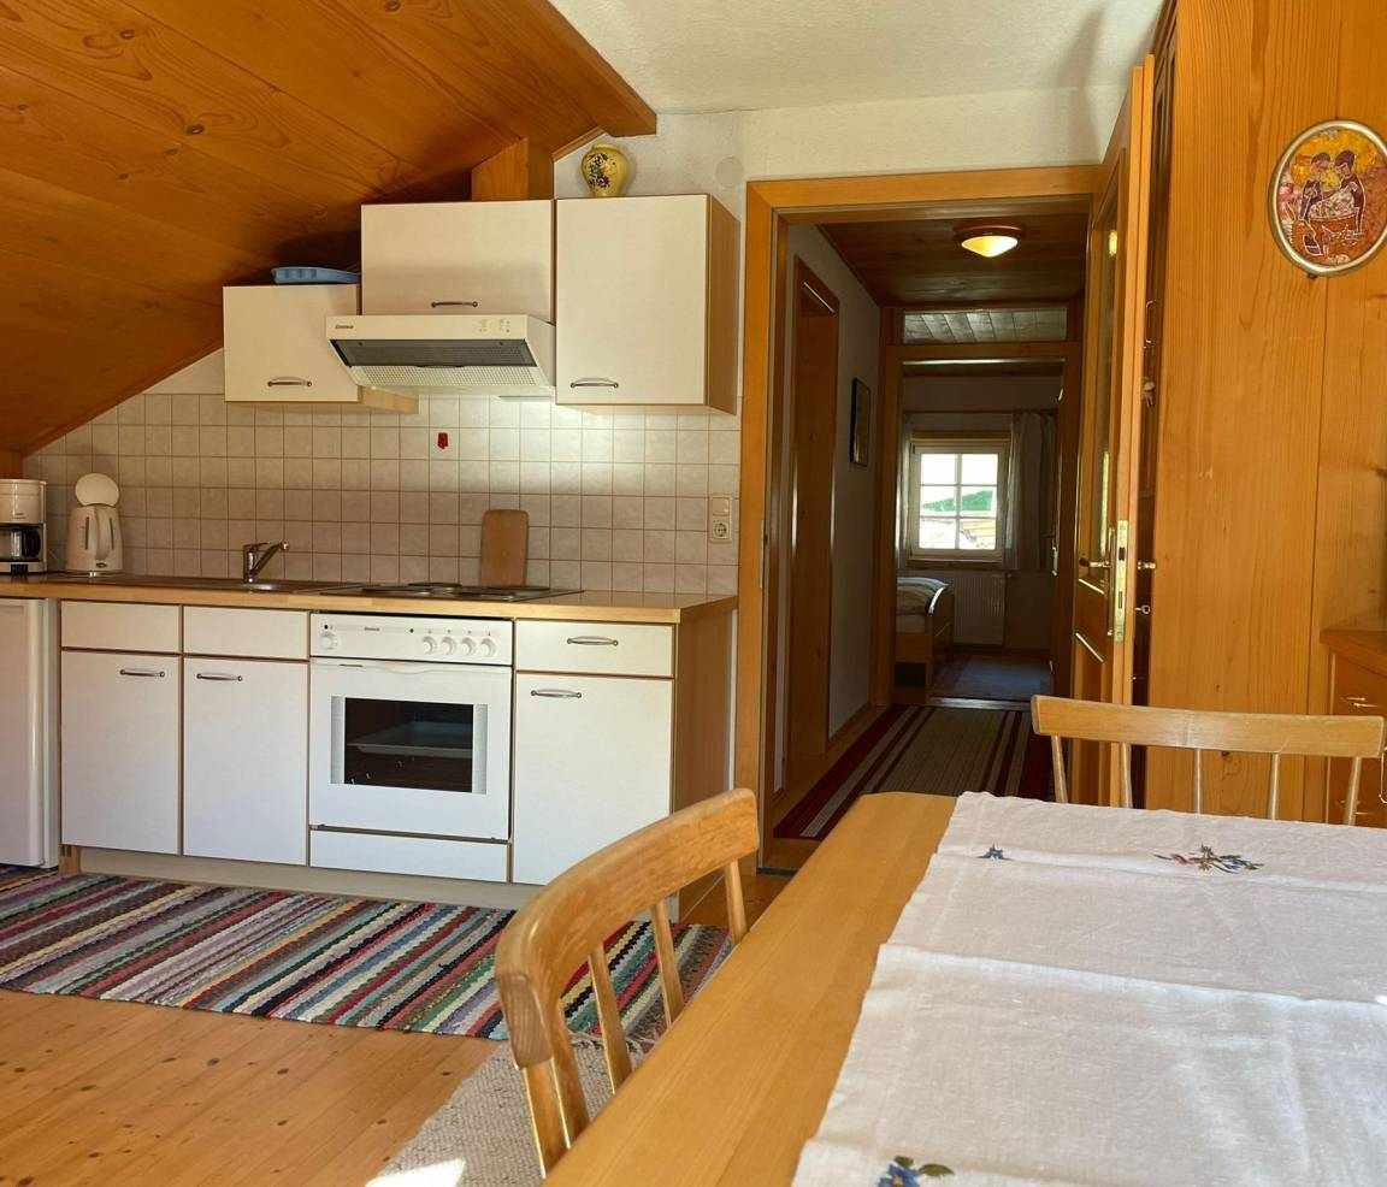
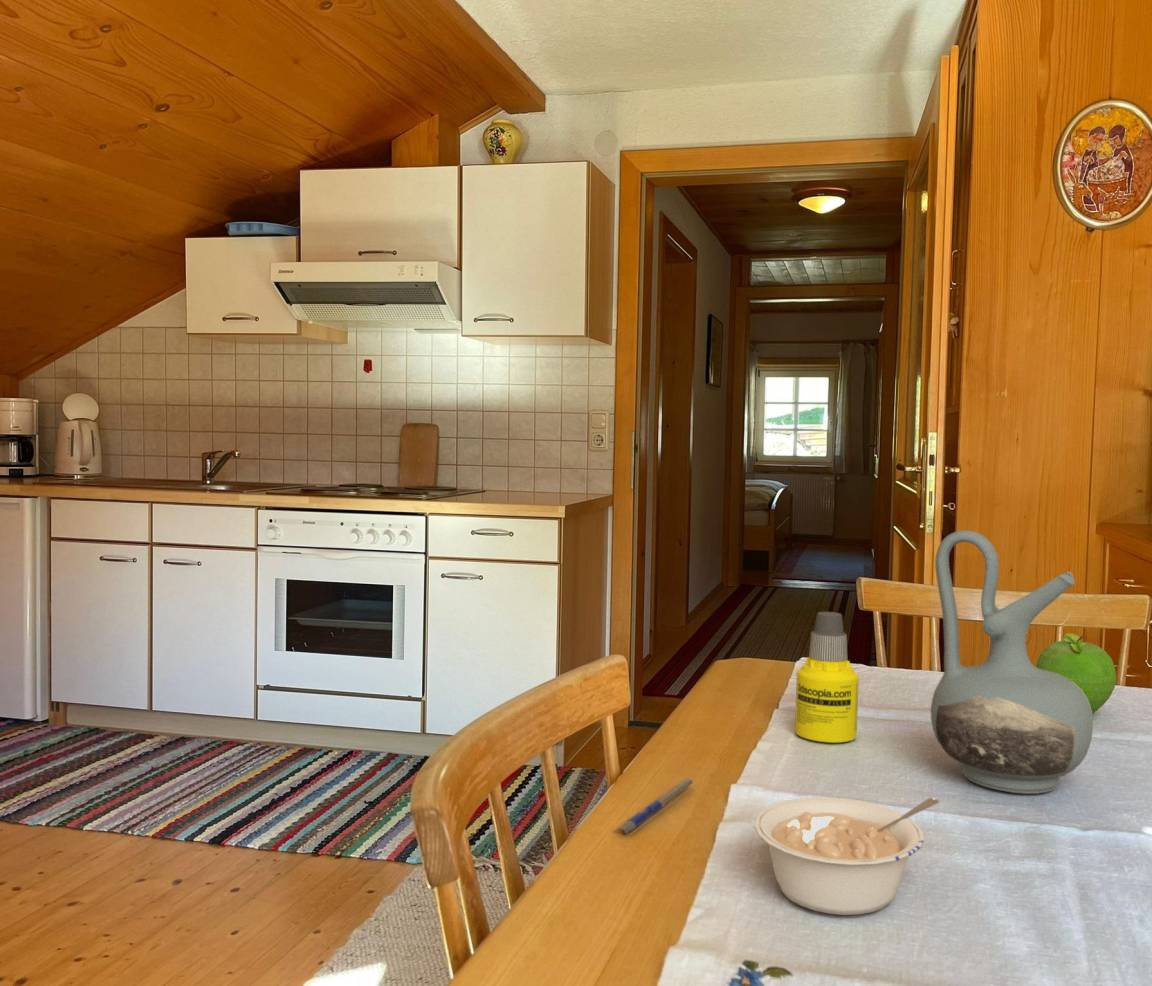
+ fruit (1075, 673)
+ legume (839, 849)
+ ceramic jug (1011, 657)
+ bottle (827, 674)
+ pen (658, 803)
